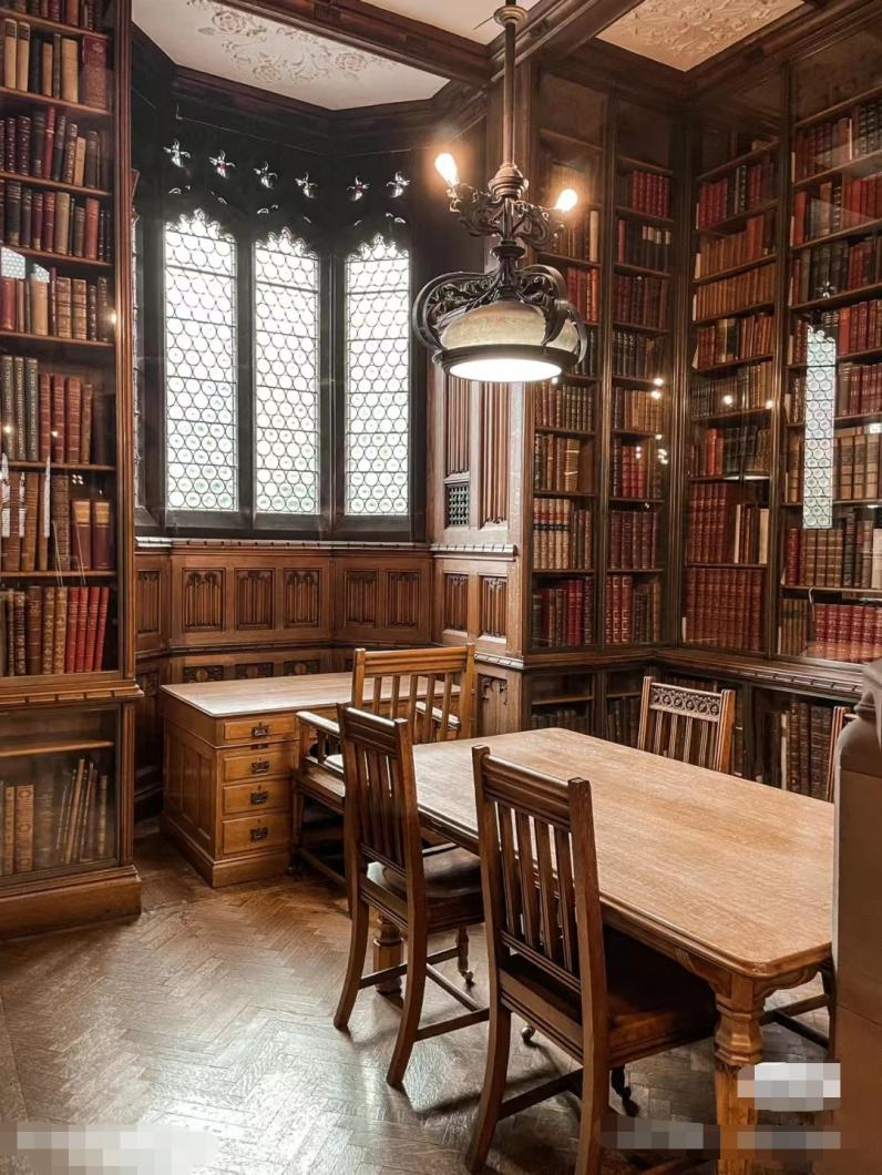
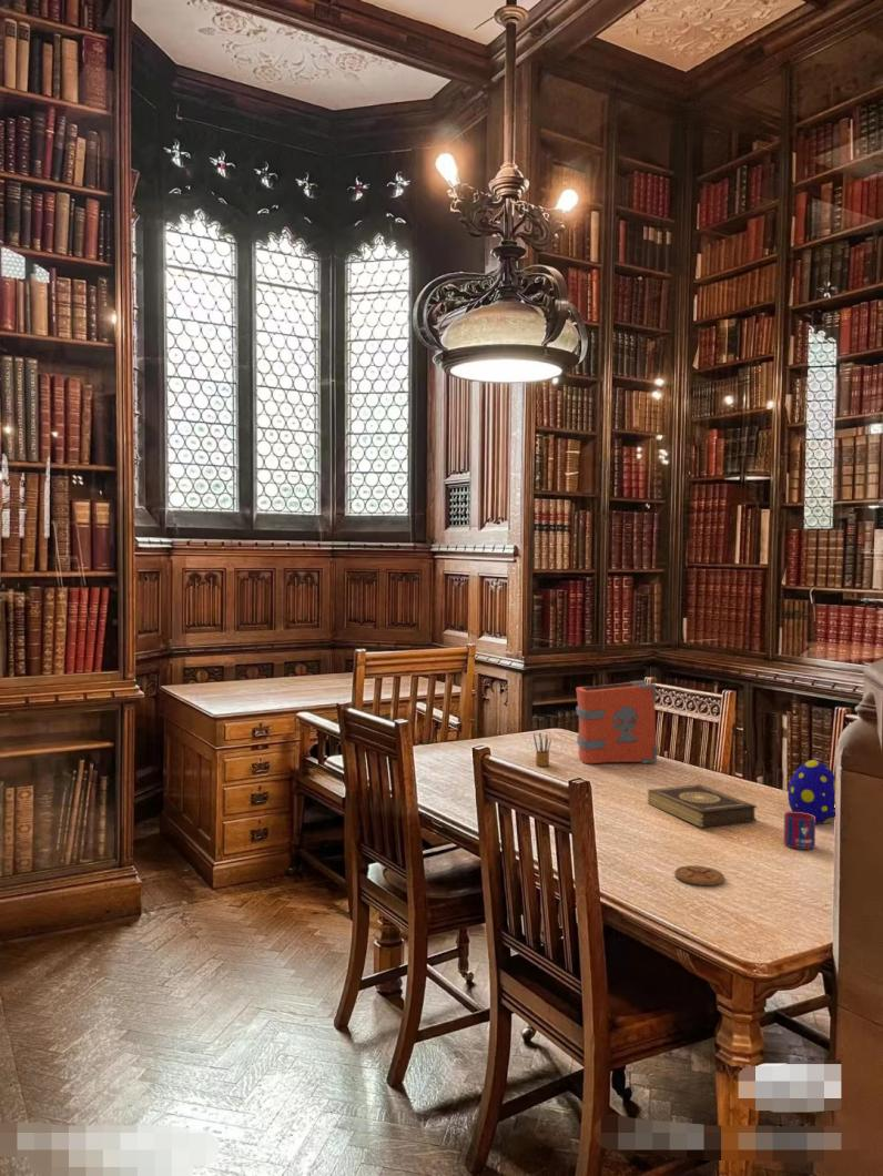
+ book (700, 804)
+ mug (796, 828)
+ pencil box (541, 748)
+ decorative egg (814, 789)
+ book (615, 720)
+ coaster (699, 874)
